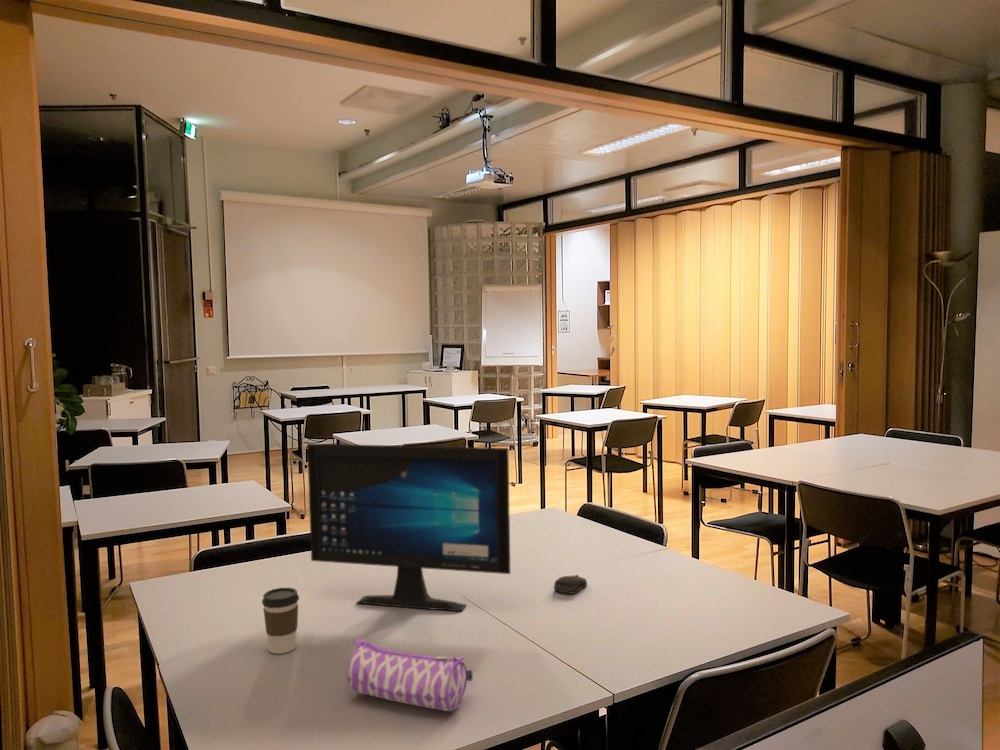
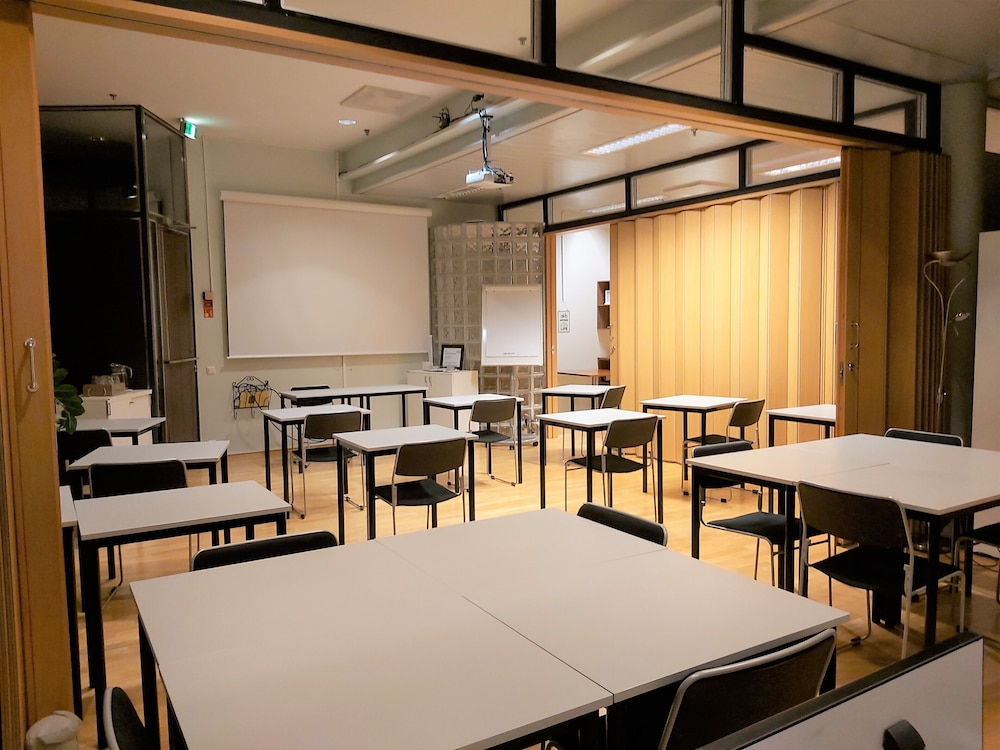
- computer mouse (570, 582)
- pencil case (407, 674)
- coffee cup (281, 620)
- computer monitor (413, 521)
